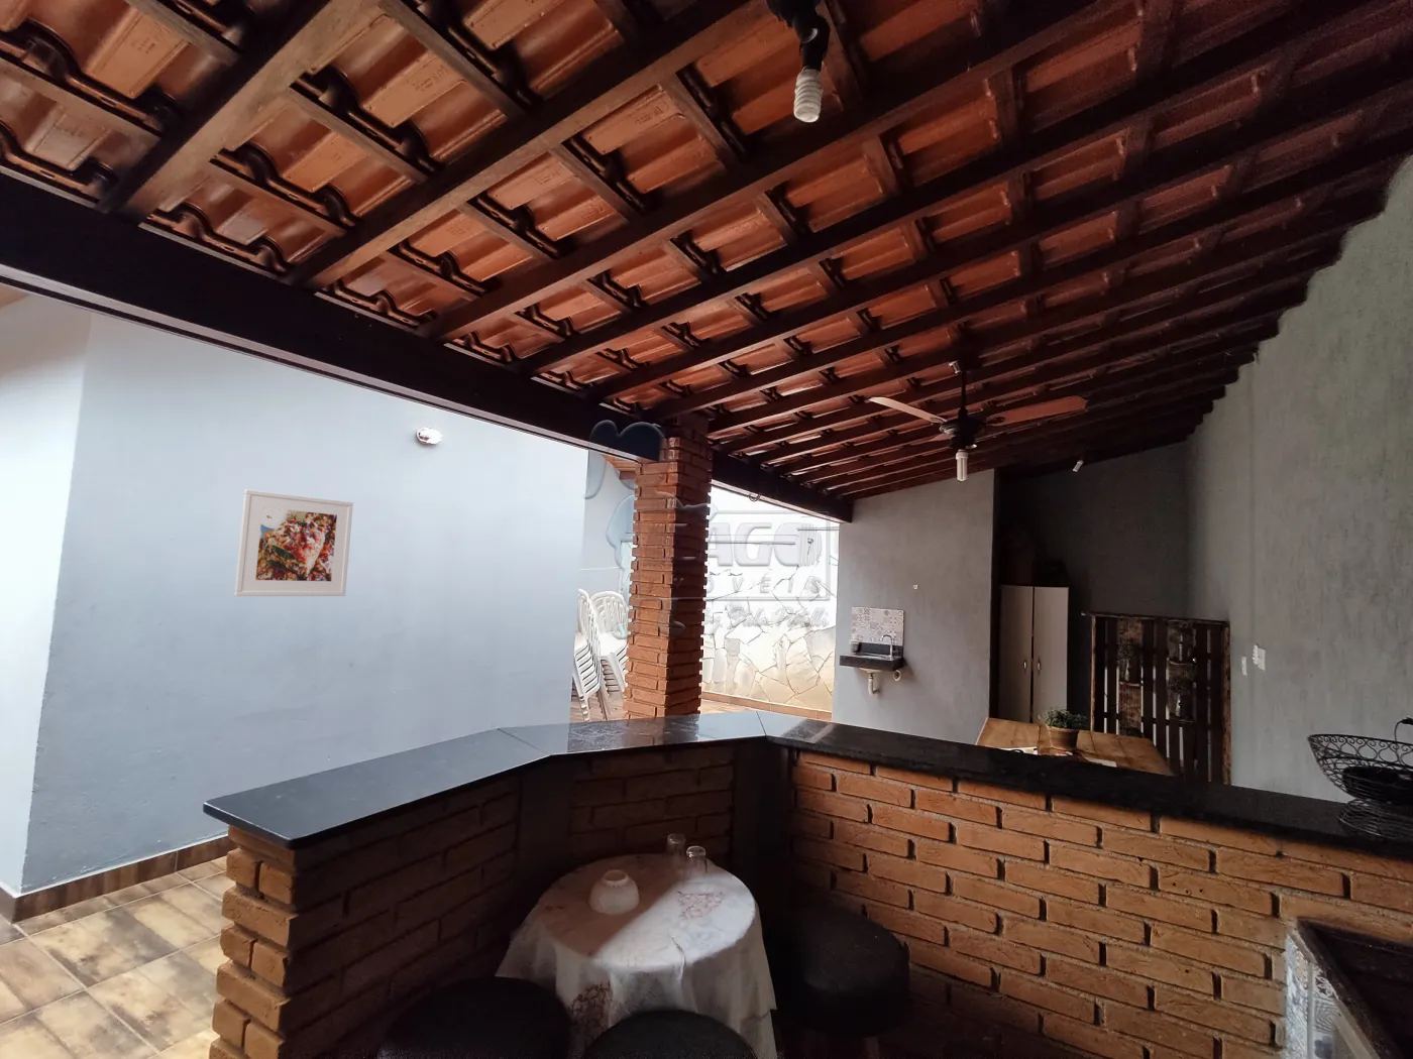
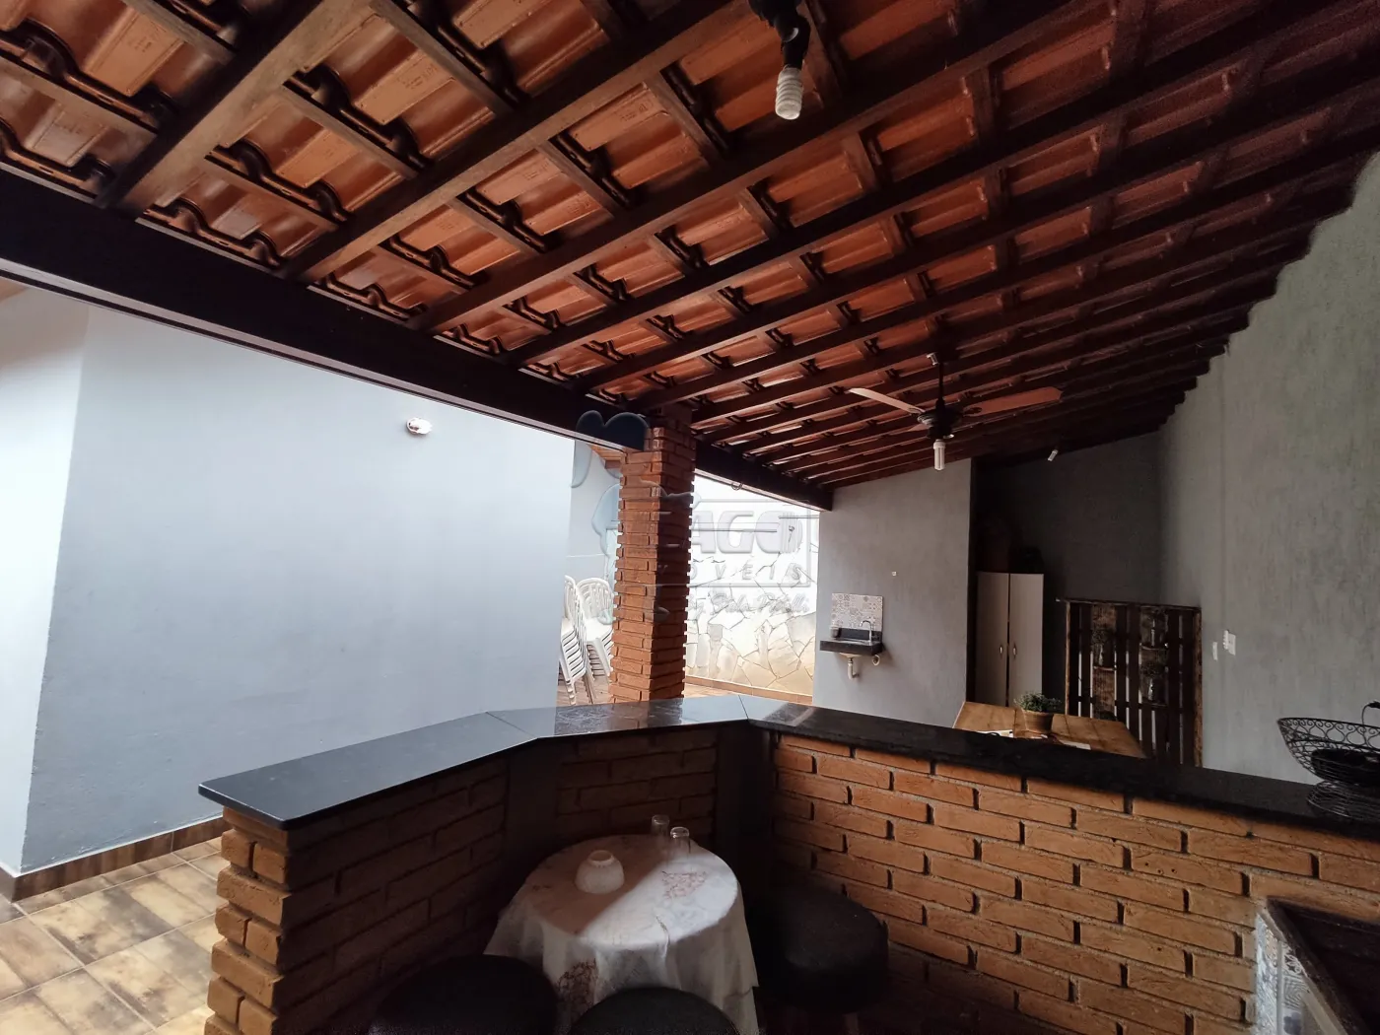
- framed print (298, 546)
